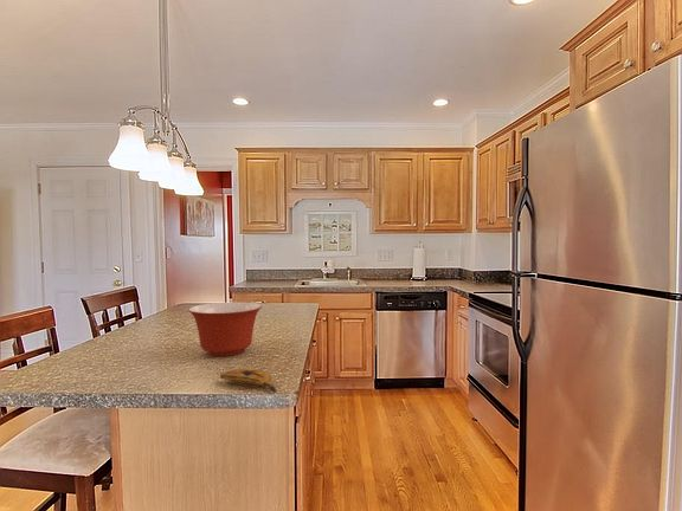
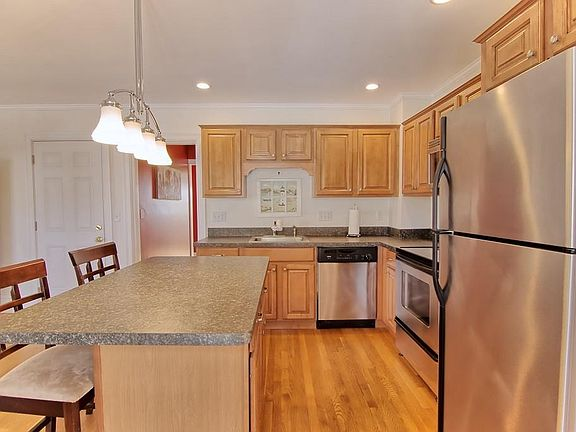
- mixing bowl (226, 329)
- banana (251, 377)
